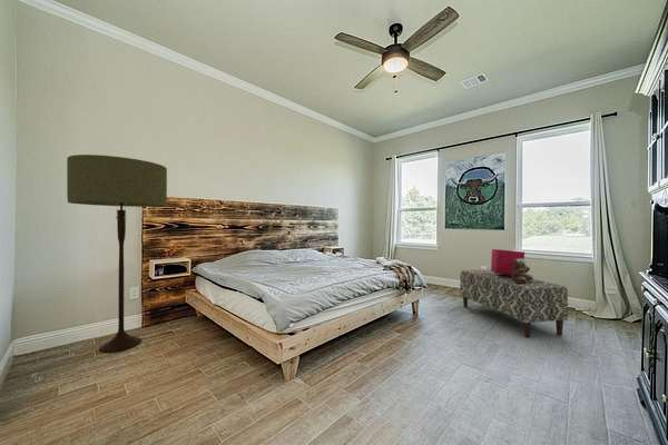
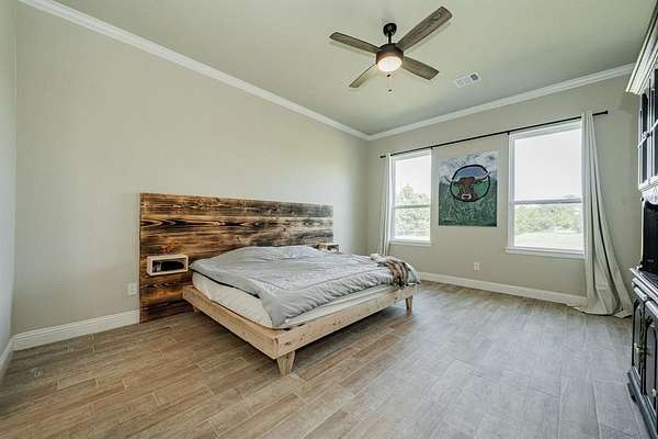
- teddy bear (523, 270)
- floor lamp (121, 254)
- bench (505, 297)
- storage bin (505, 264)
